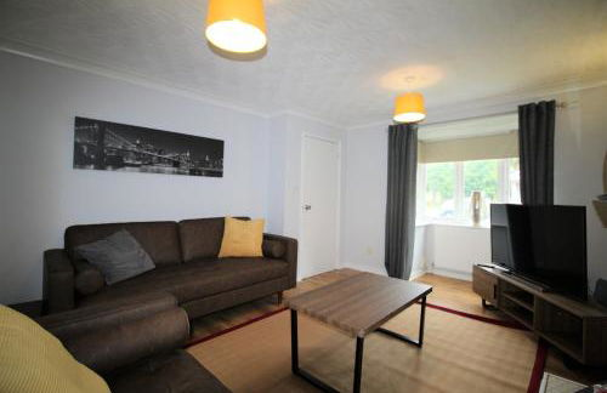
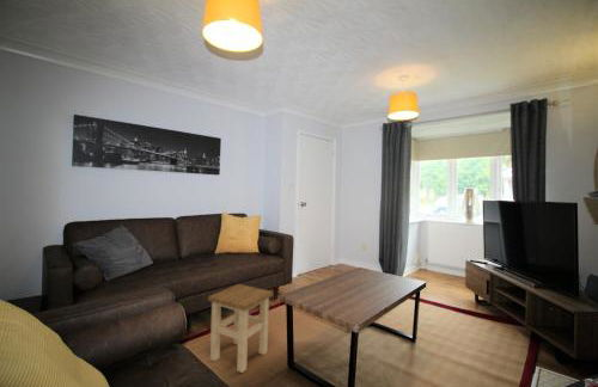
+ stool (240, 324)
